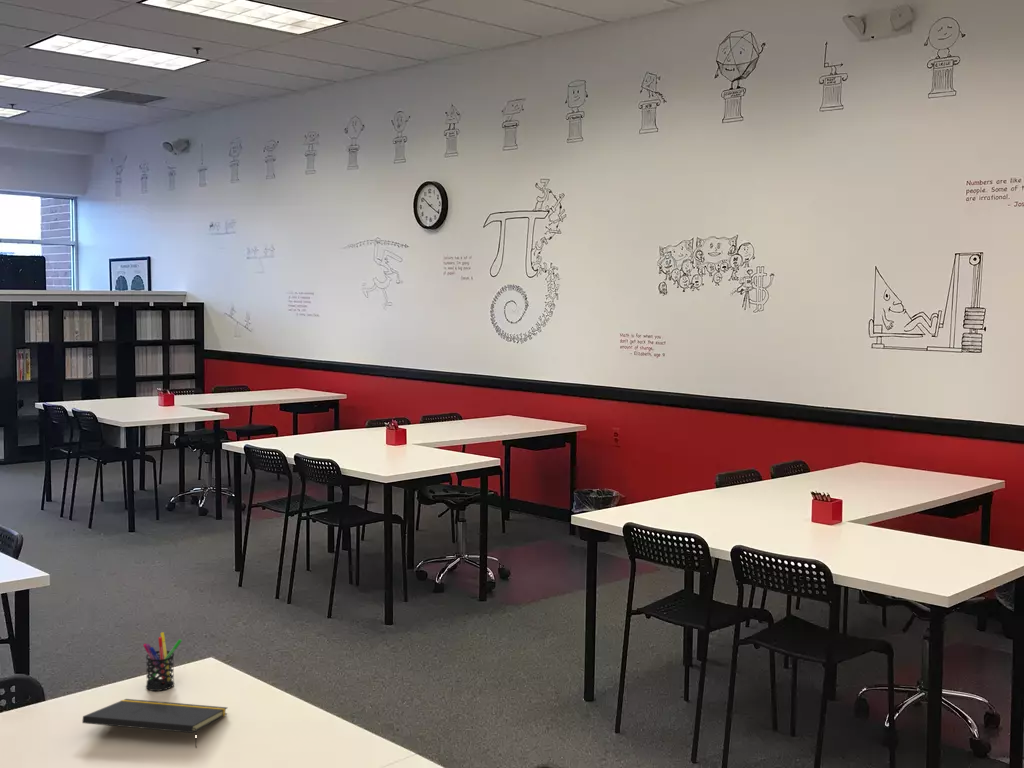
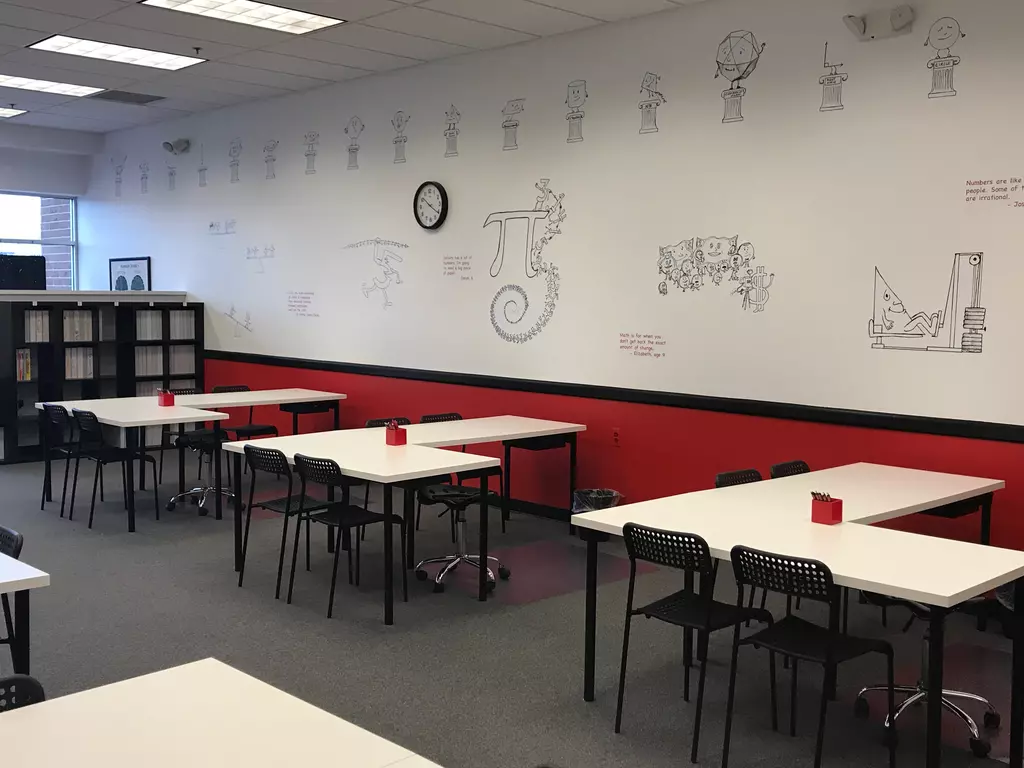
- notepad (157, 715)
- pen holder (163, 659)
